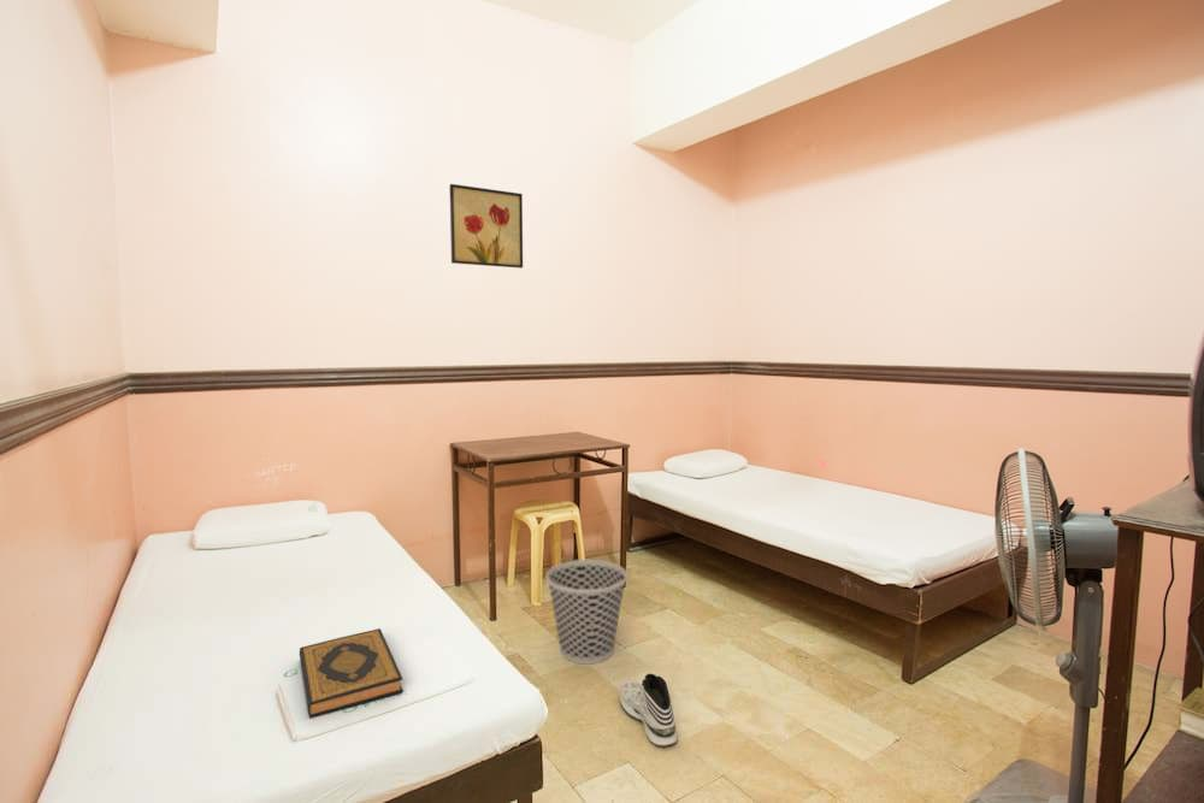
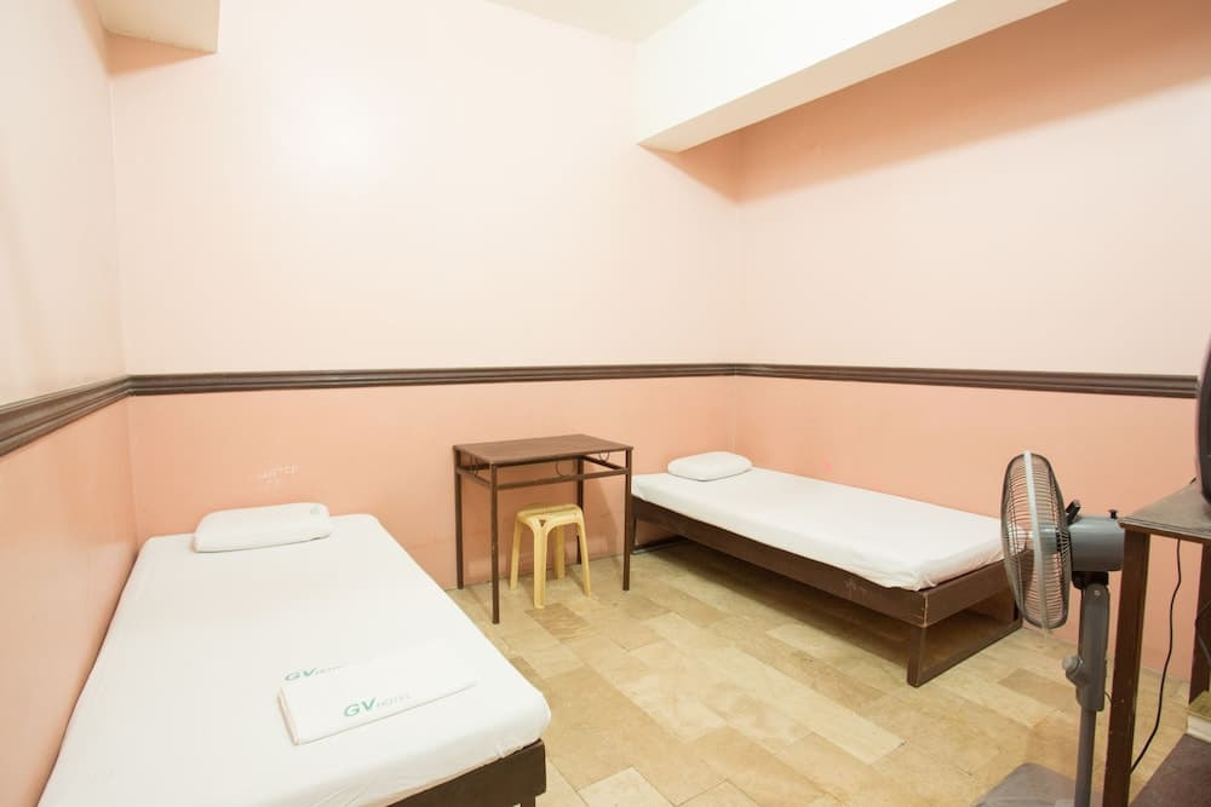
- wall art (486, 228)
- hardback book (348, 668)
- sneaker (648, 692)
- wastebasket (586, 612)
